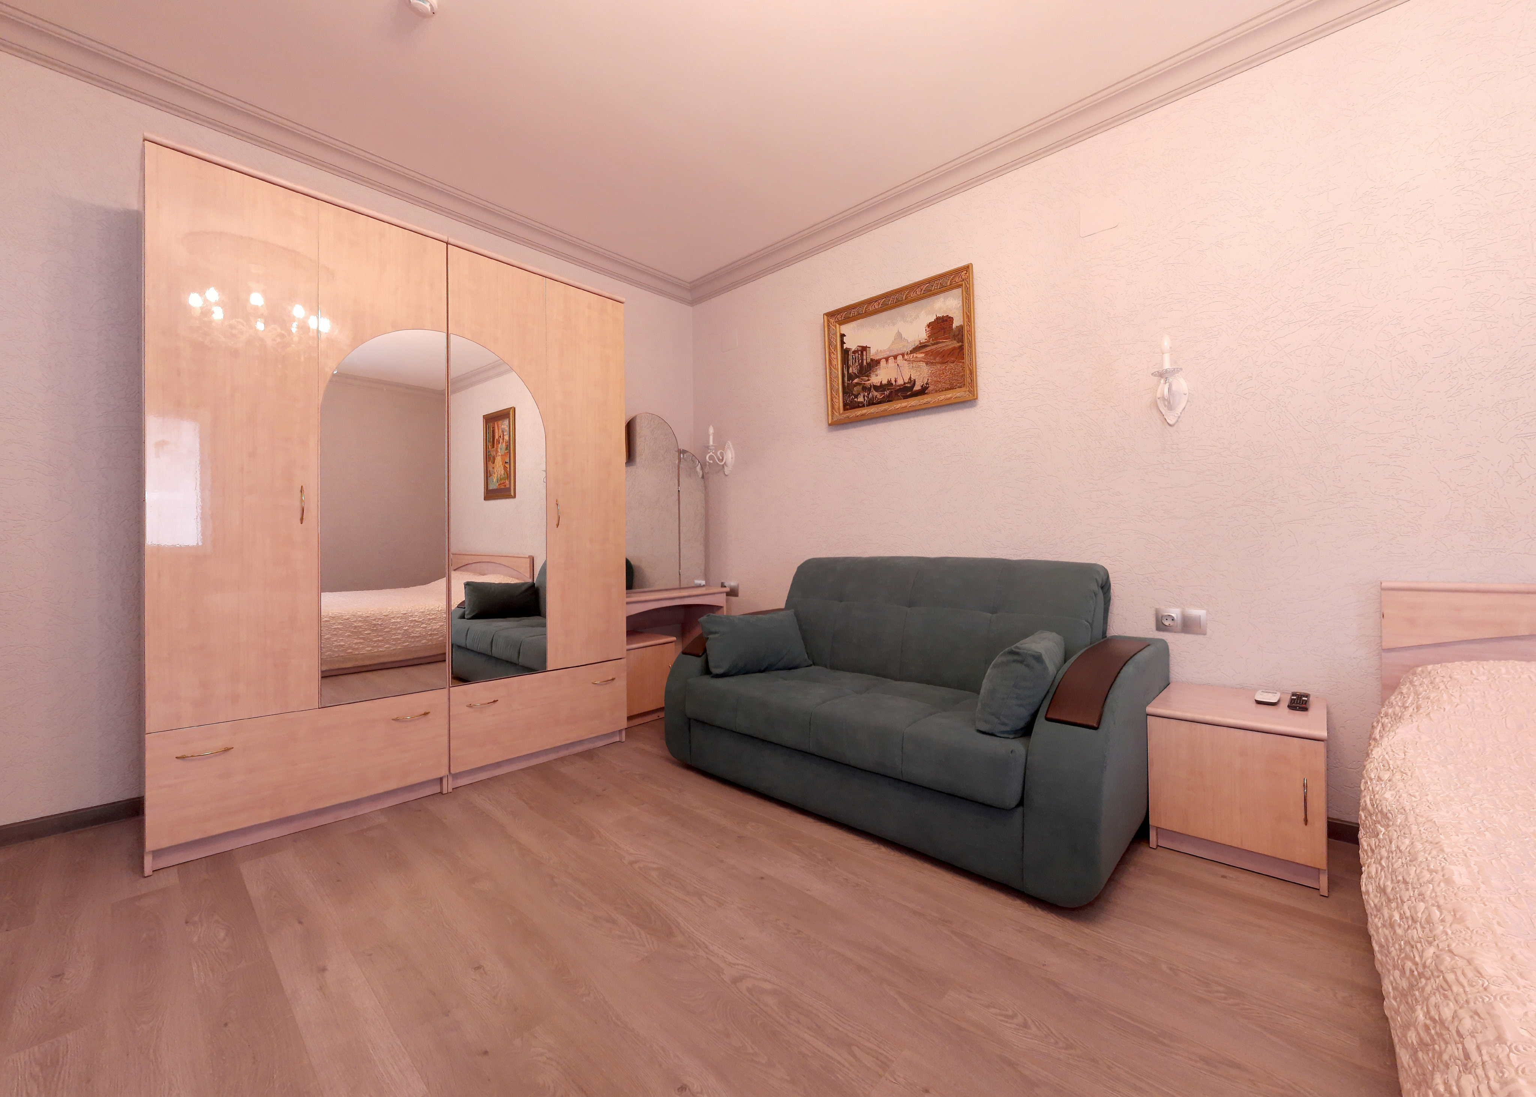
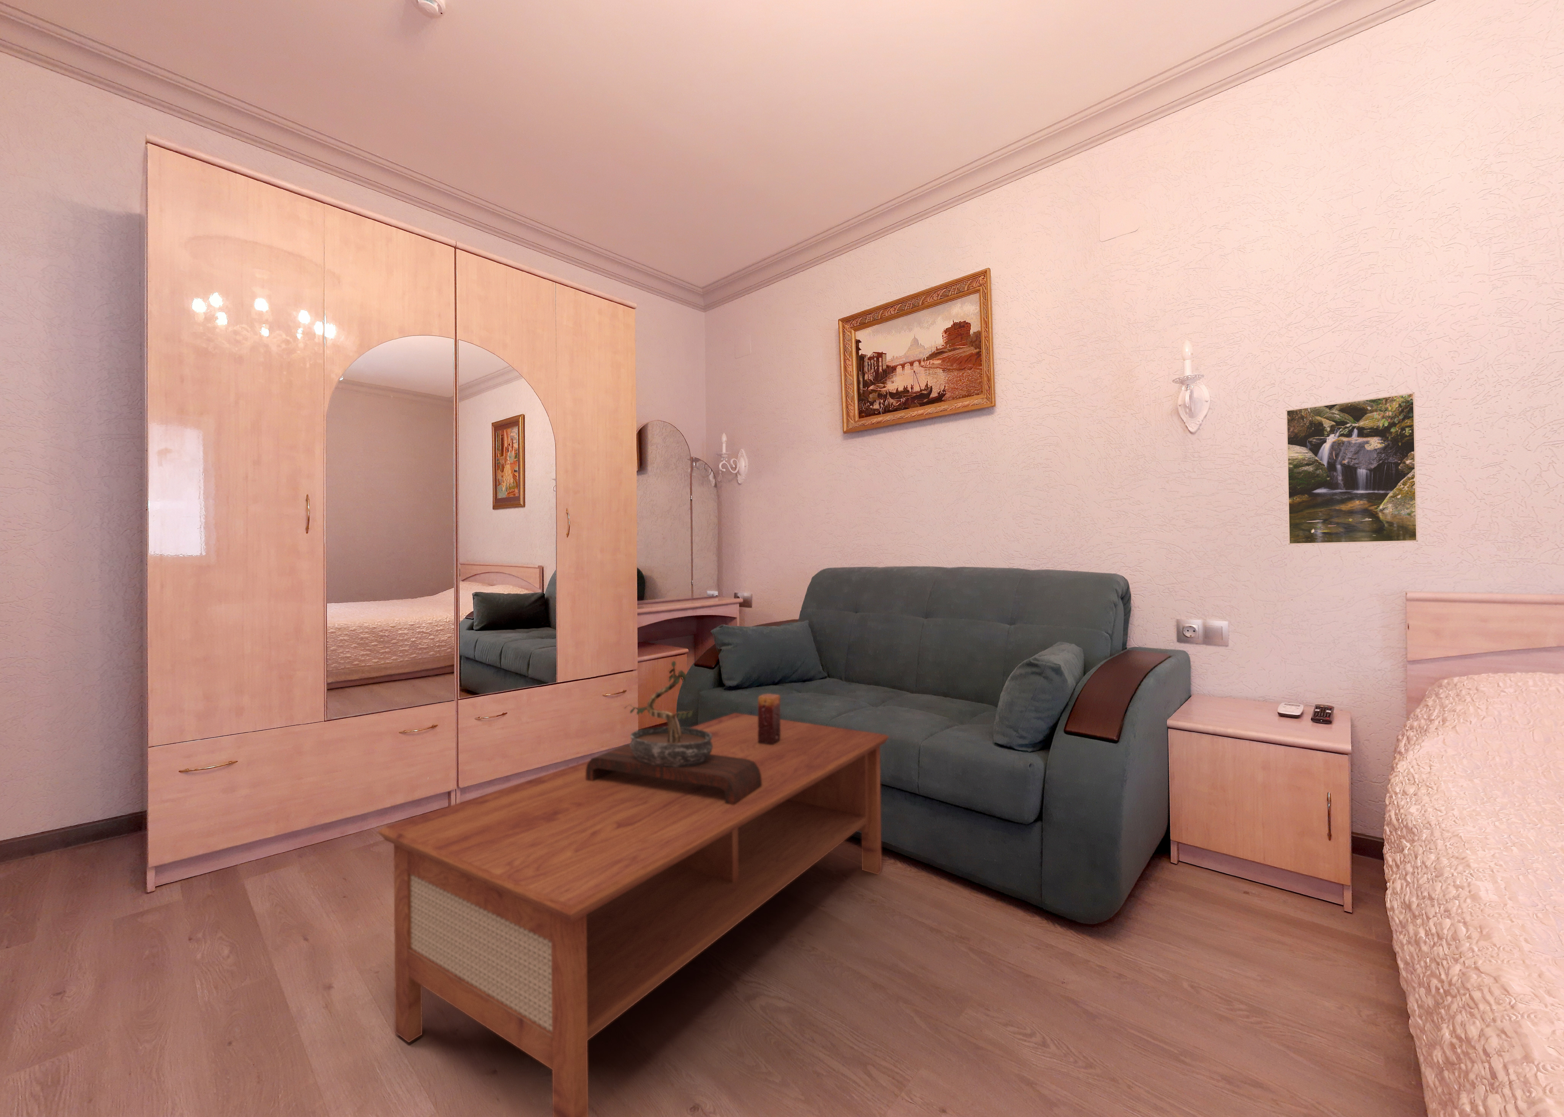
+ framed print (1349, 473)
+ candle (769, 718)
+ bonsai tree (671, 722)
+ coffee table (687, 853)
